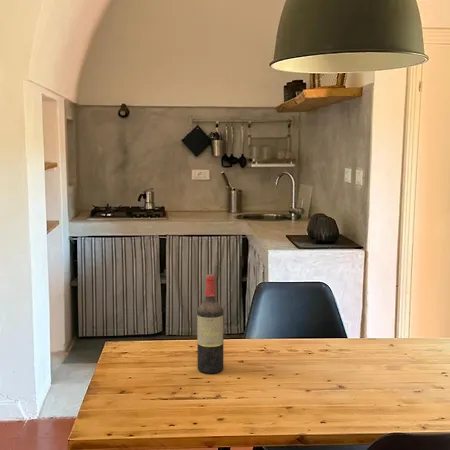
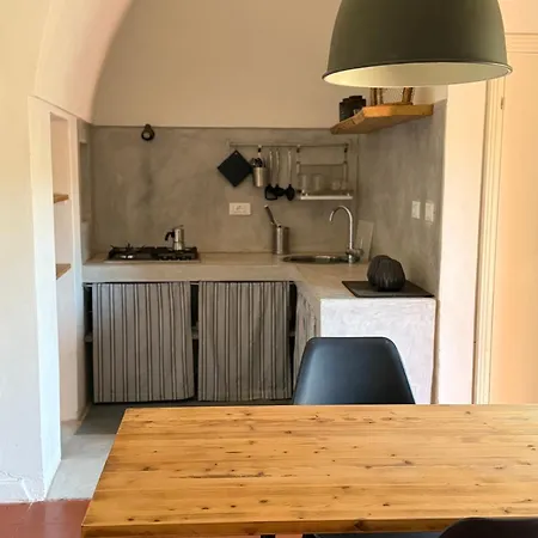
- wine bottle (210, 322)
